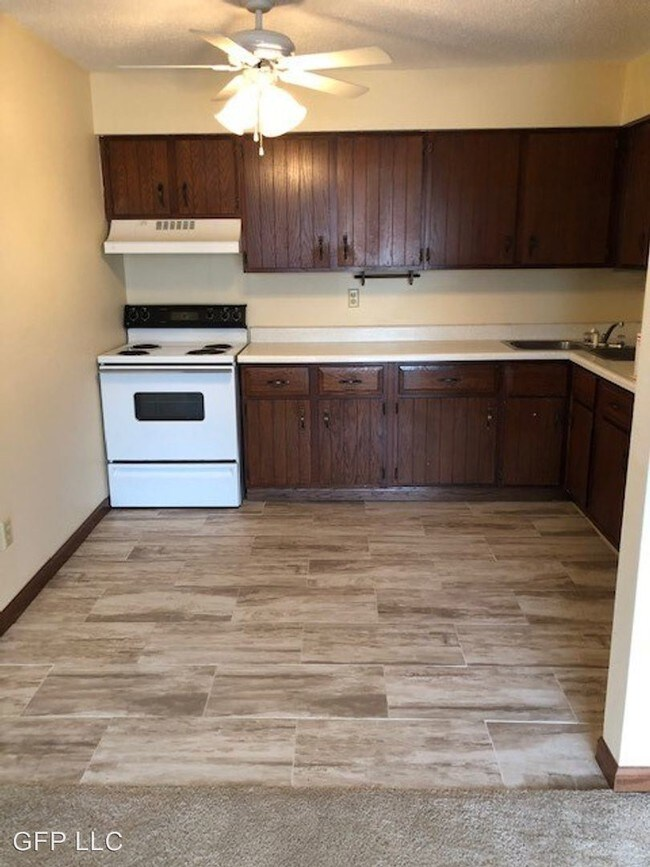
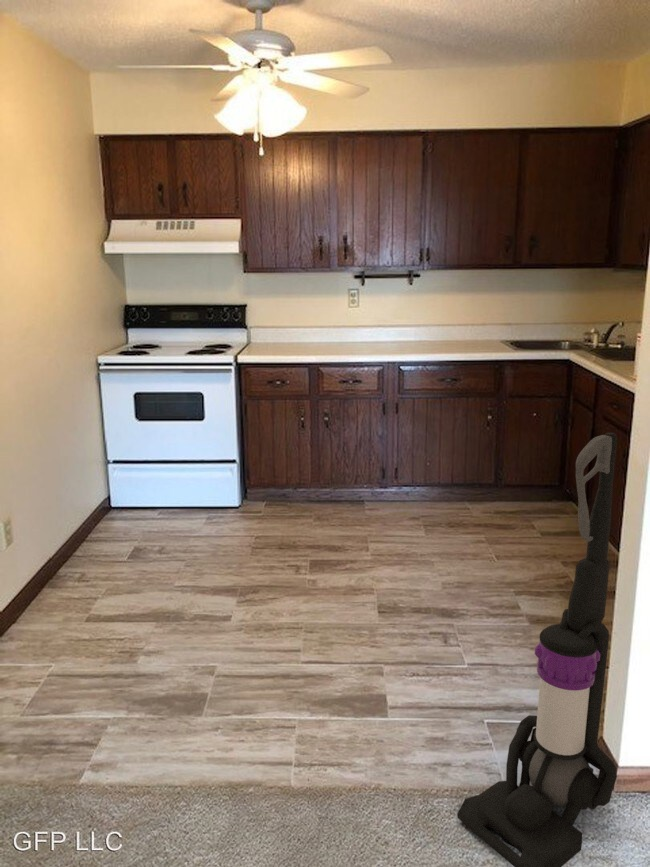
+ vacuum cleaner (559, 641)
